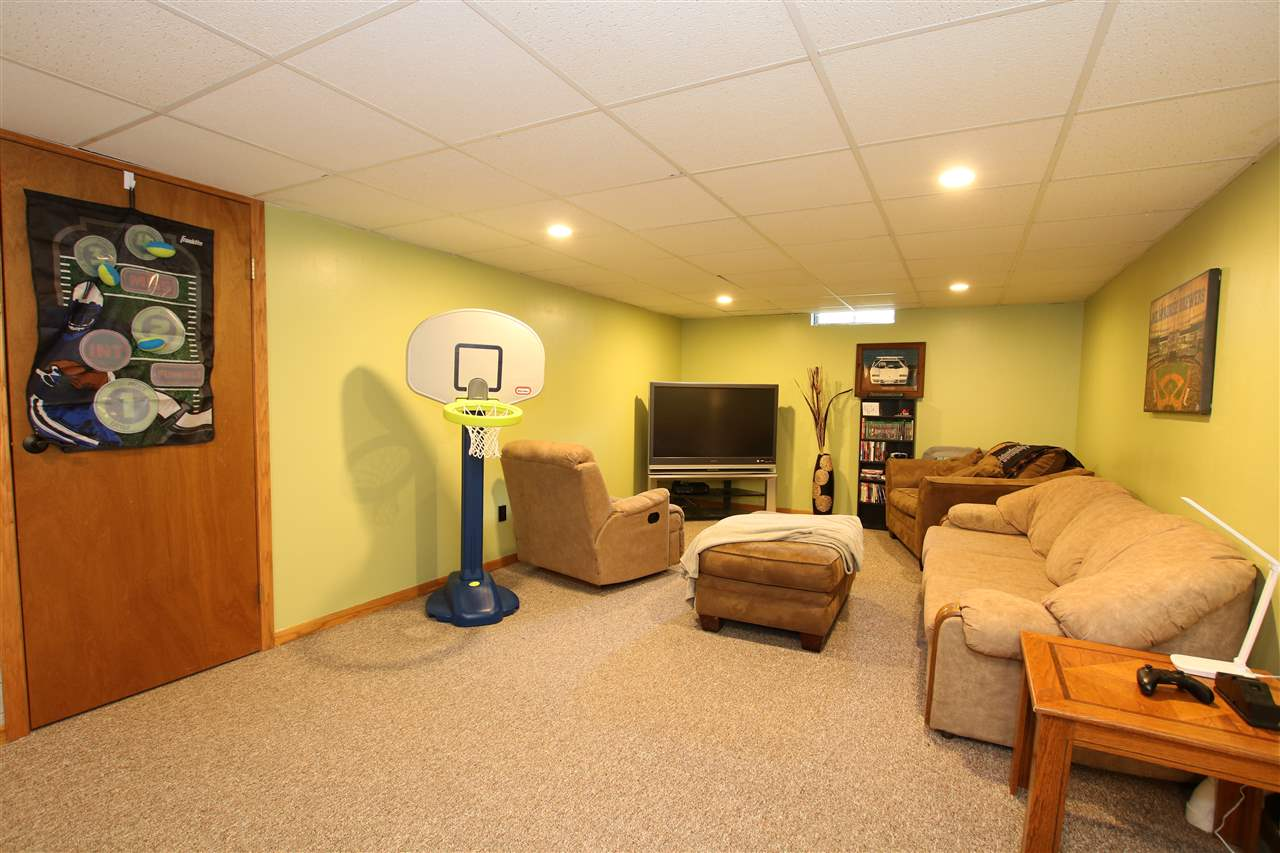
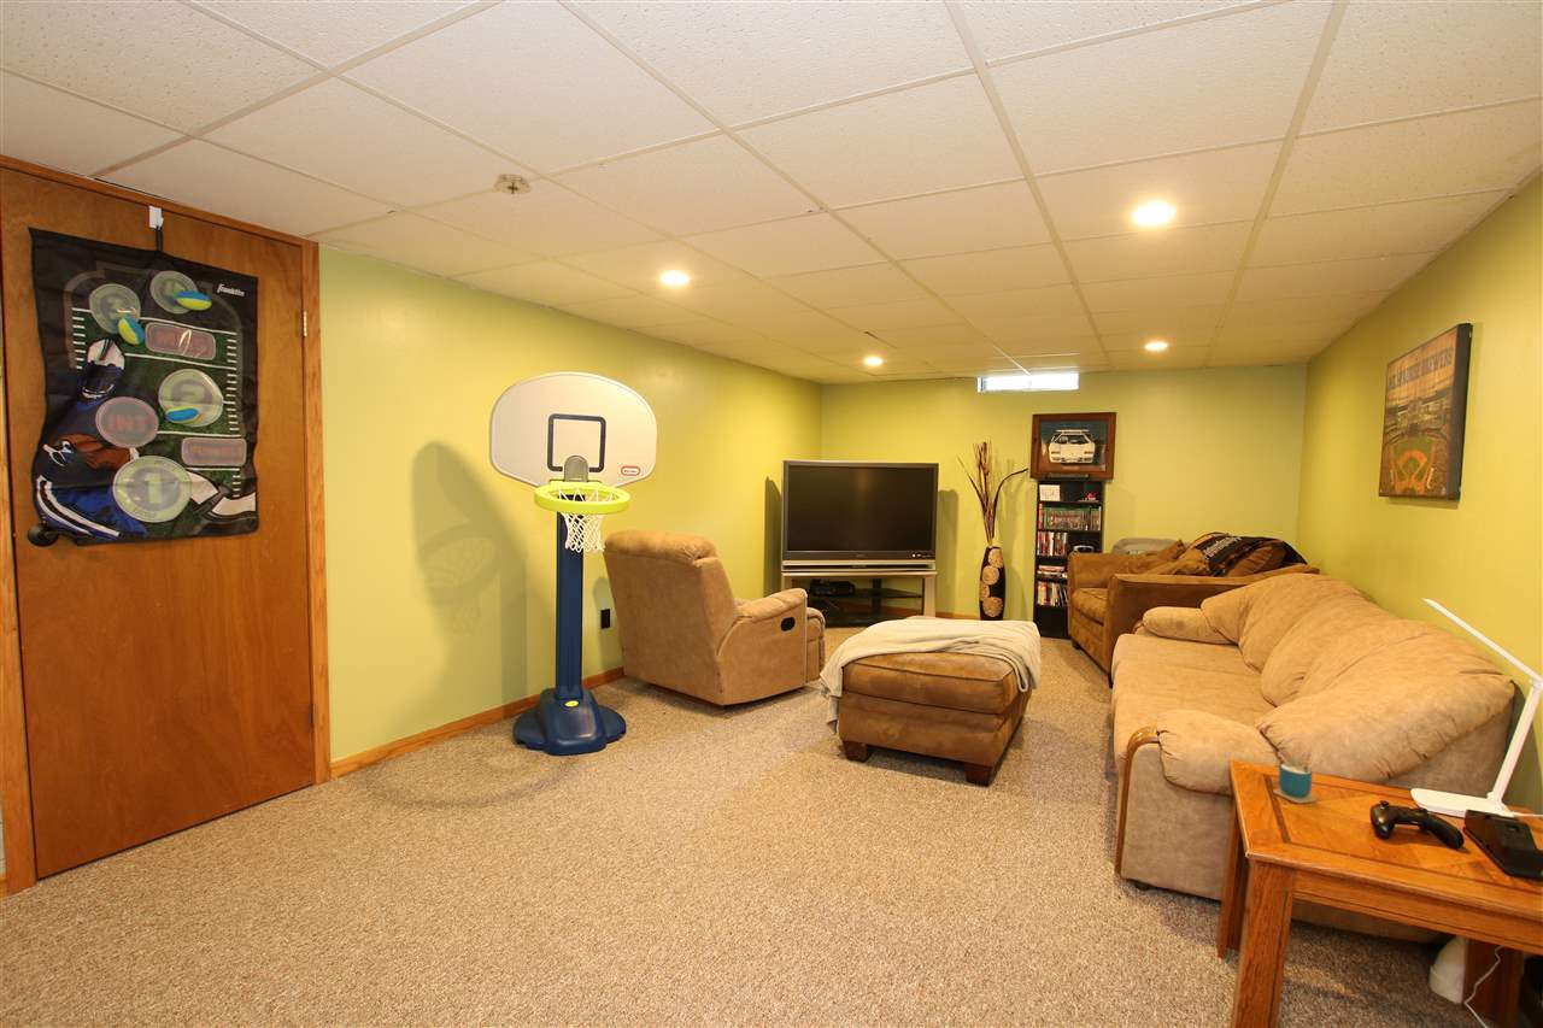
+ cup (1295, 773)
+ smoke detector (511, 183)
